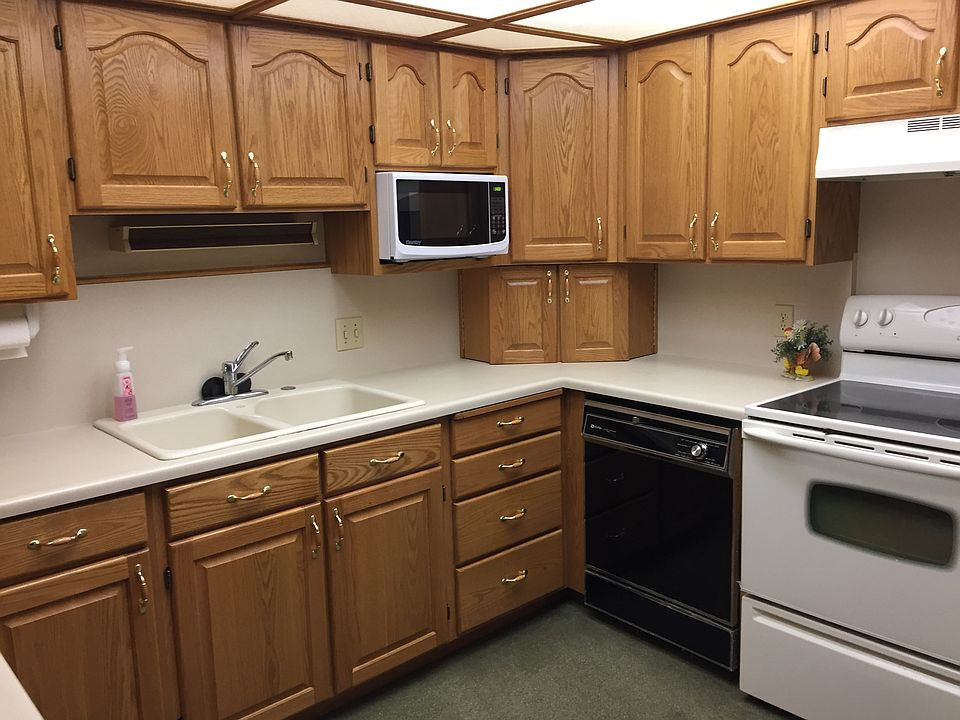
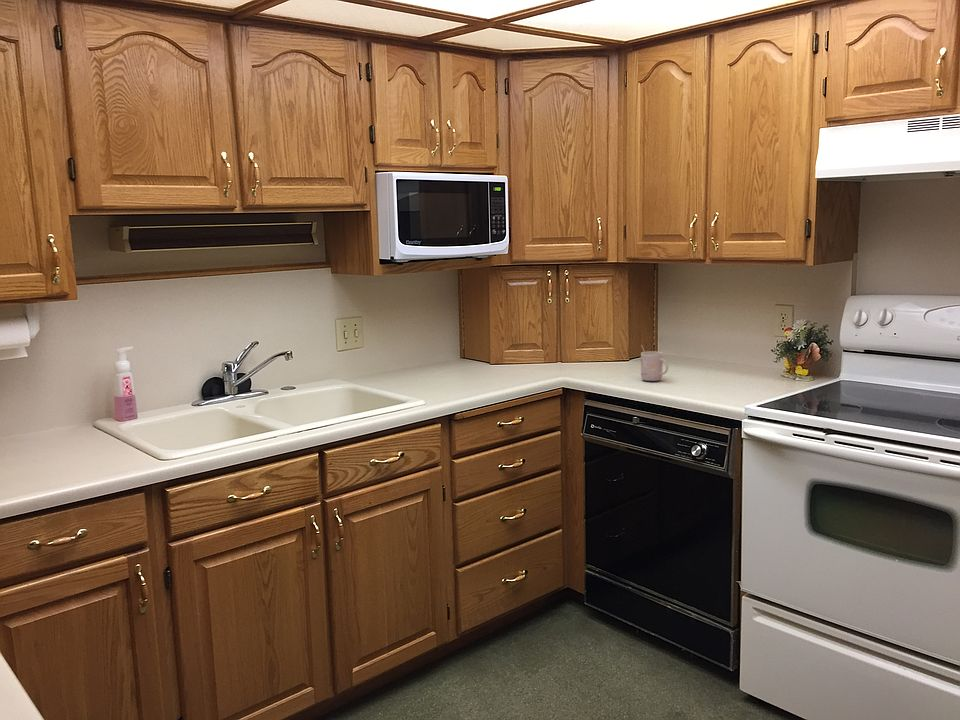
+ mug (654, 363)
